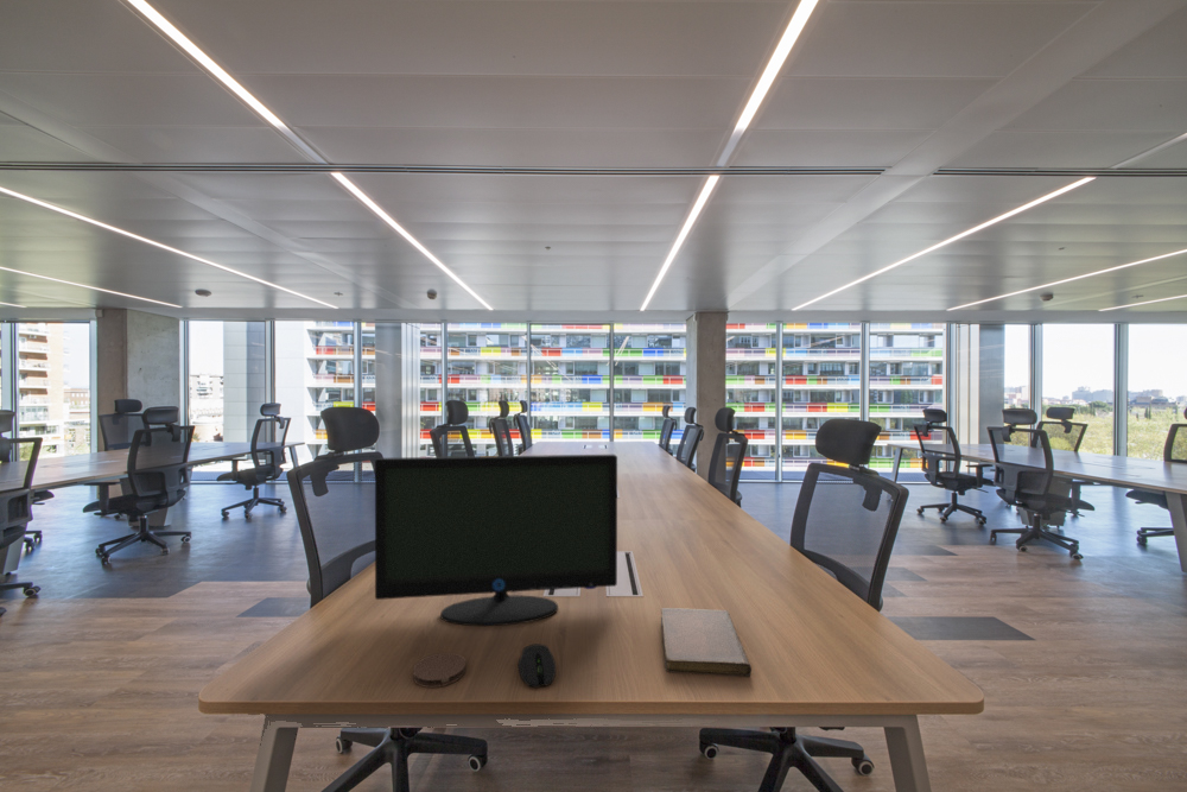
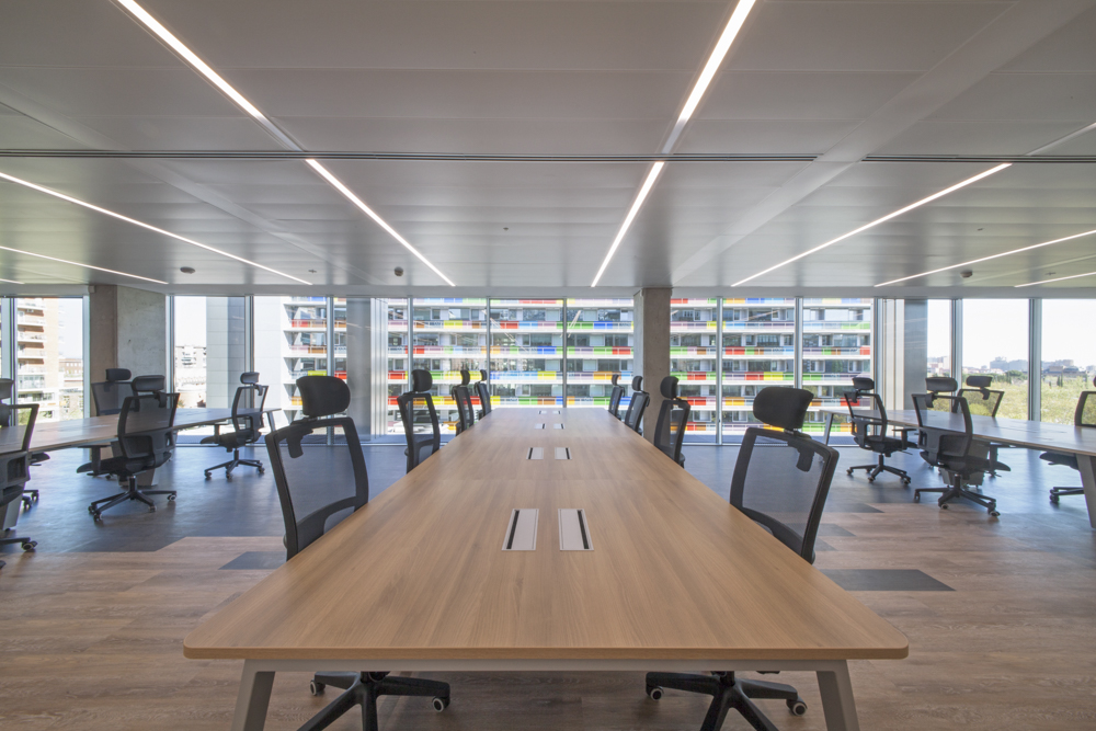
- computer mouse (537, 660)
- coaster (439, 669)
- monitor (500, 534)
- notebook (700, 638)
